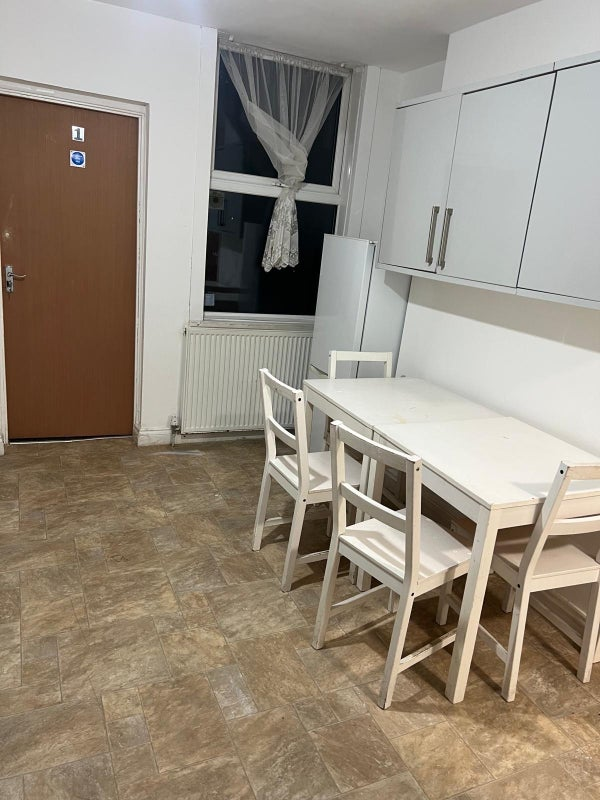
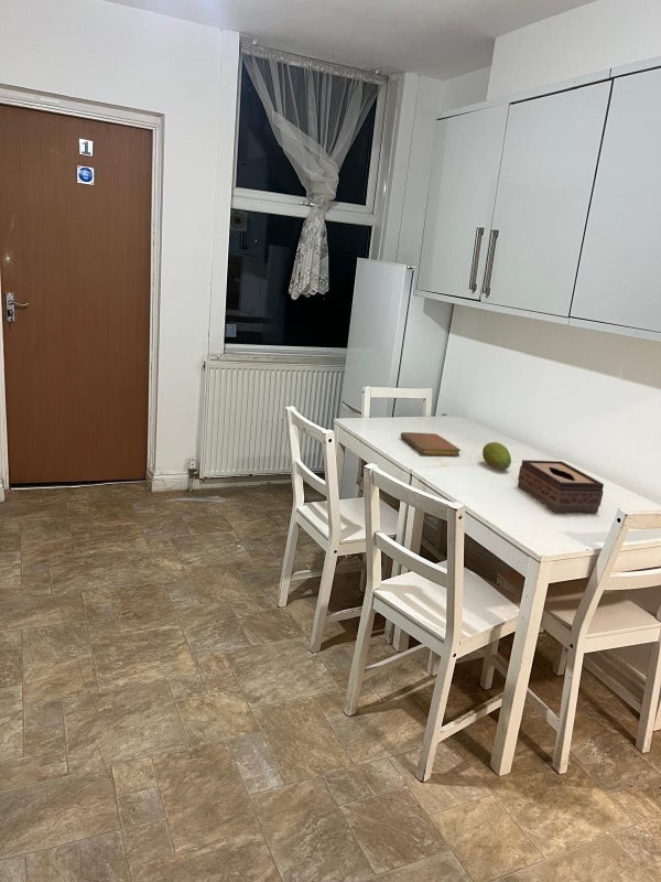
+ tissue box (559, 485)
+ notebook (429, 443)
+ fruit (498, 455)
